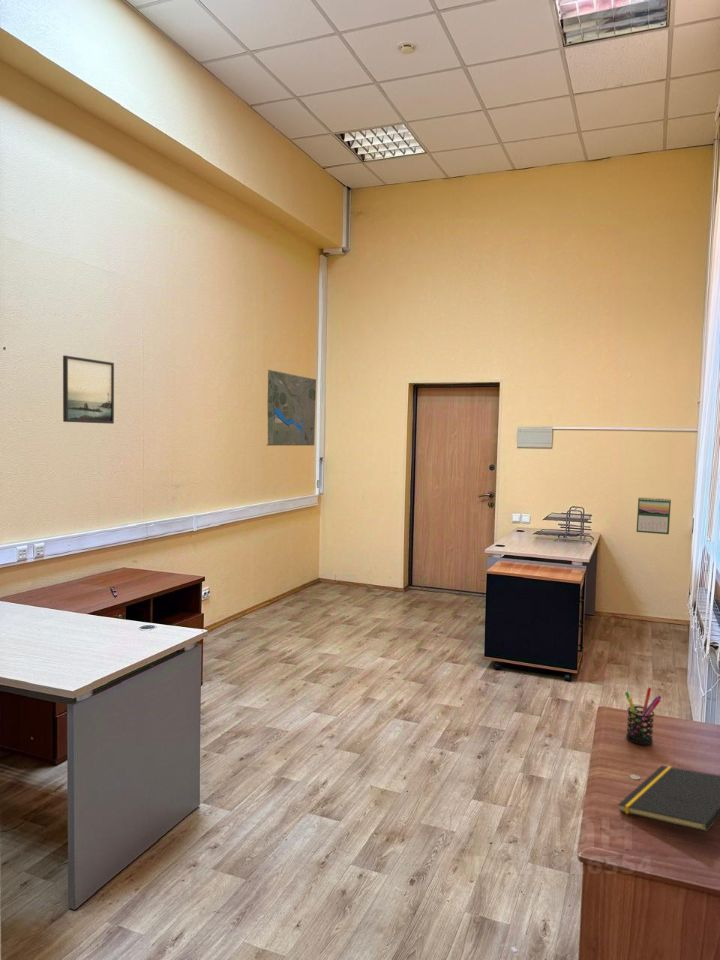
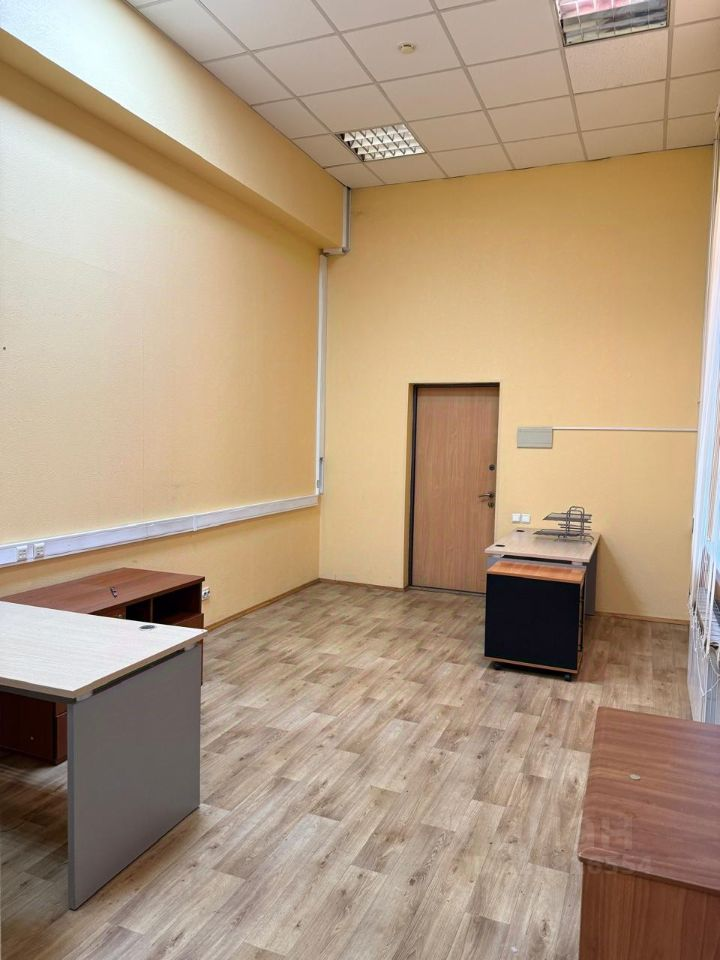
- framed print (89, 391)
- notepad (682, 795)
- road map (293, 410)
- calendar (653, 515)
- pen holder (638, 712)
